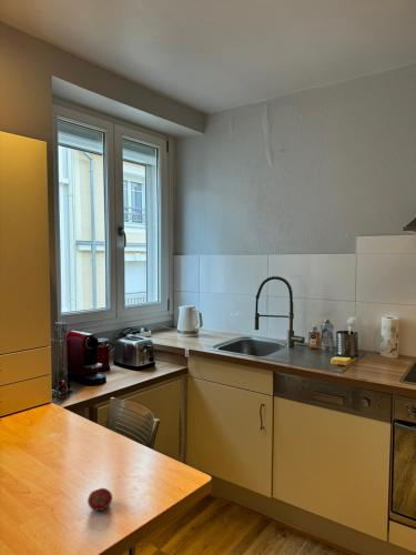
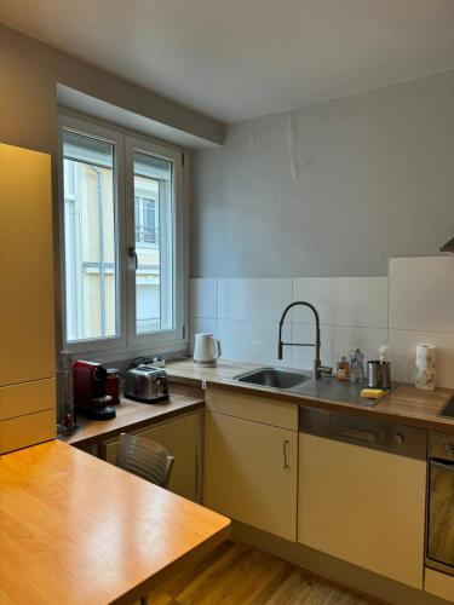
- fruit (100, 497)
